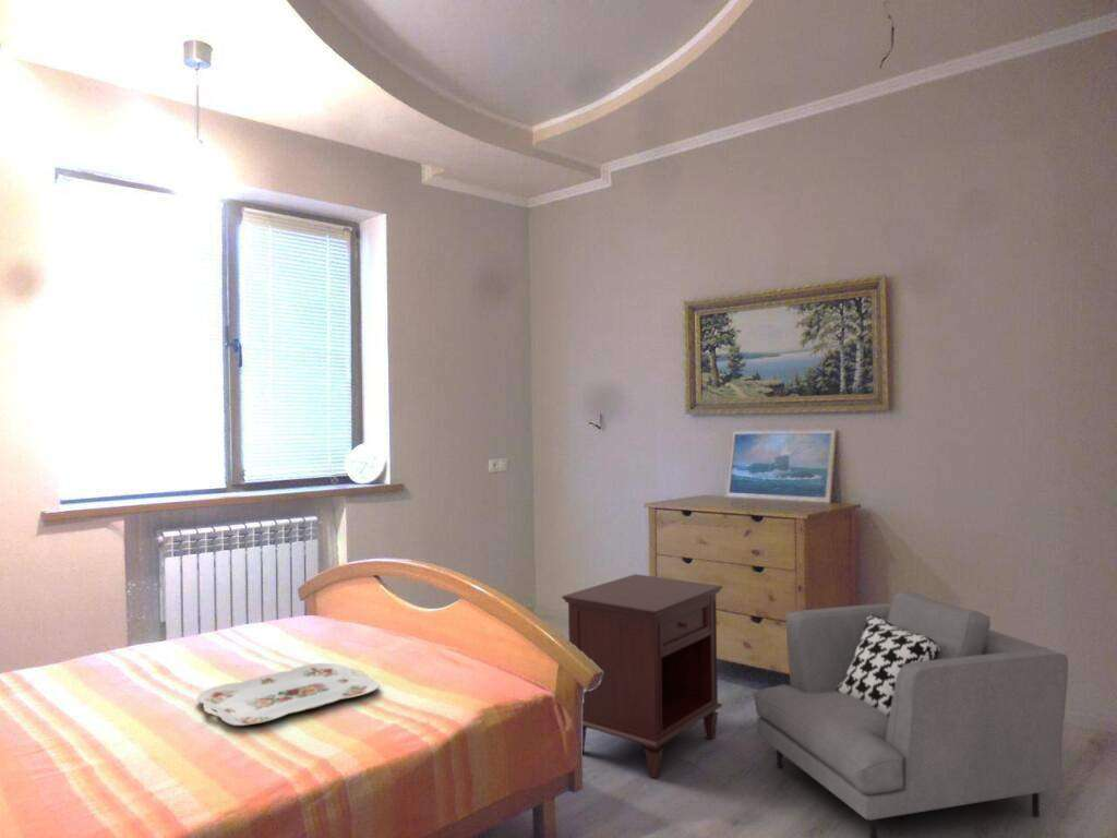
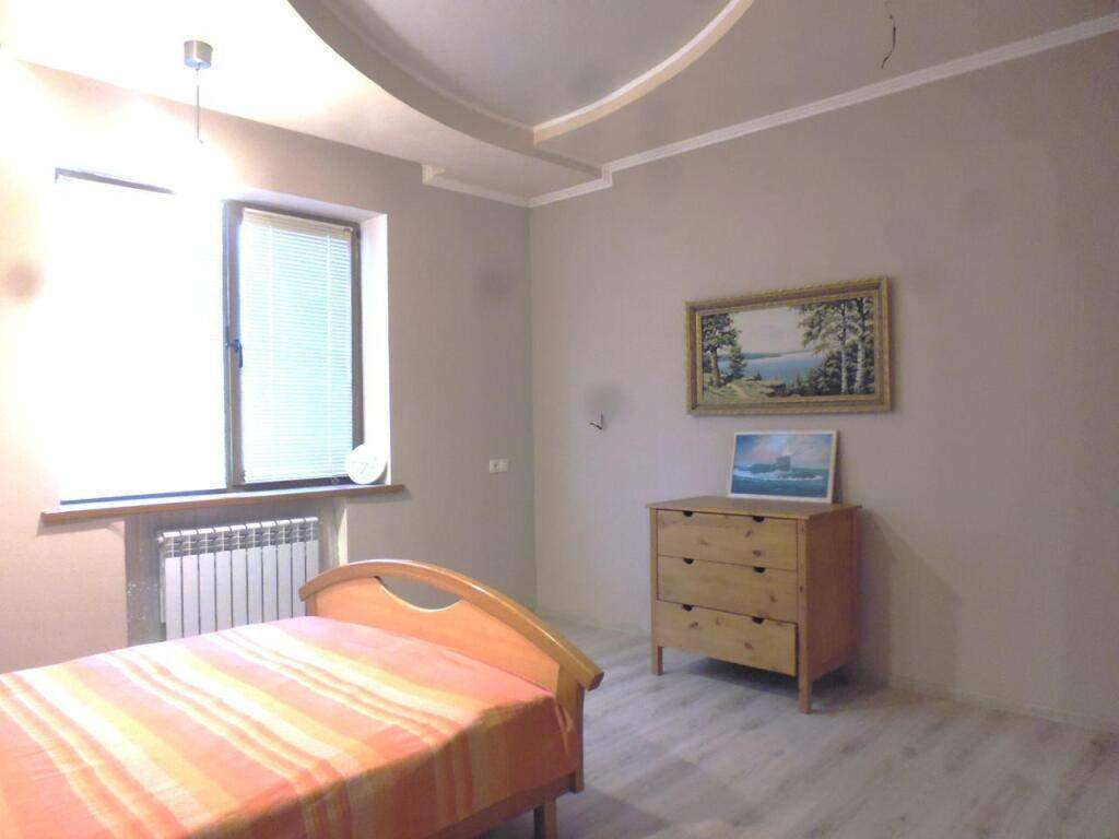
- serving tray (289, 692)
- nightstand (645, 667)
- armchair (897, 695)
